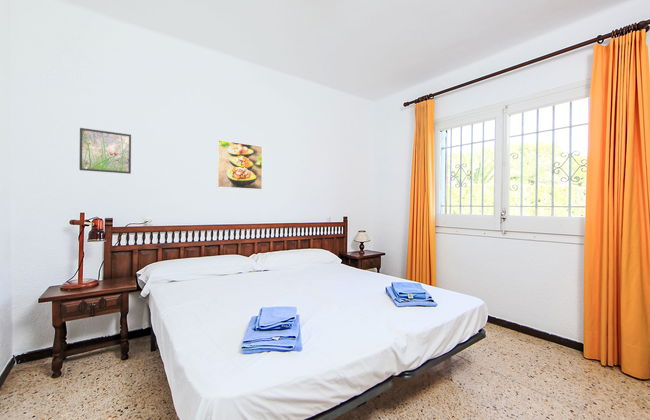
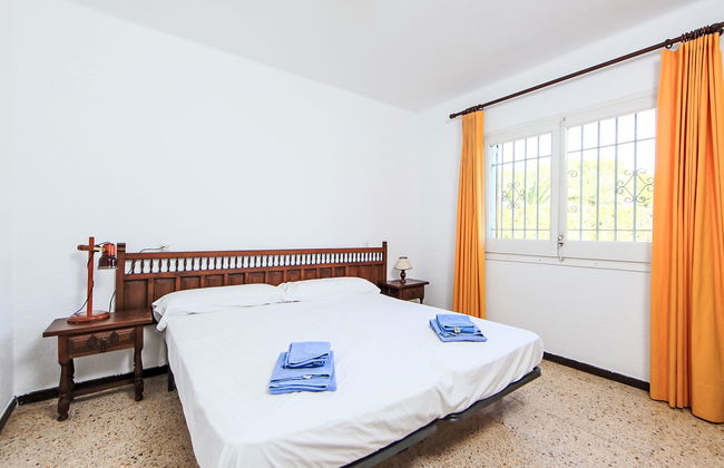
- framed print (106, 151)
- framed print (240, 165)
